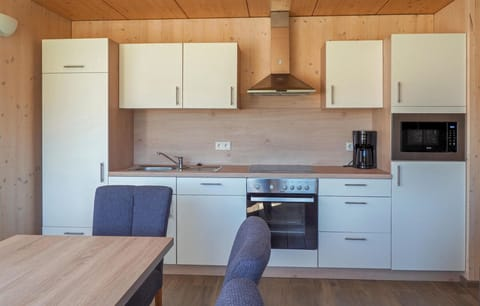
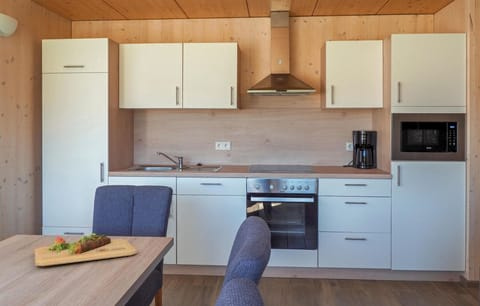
+ cutting board (85, 244)
